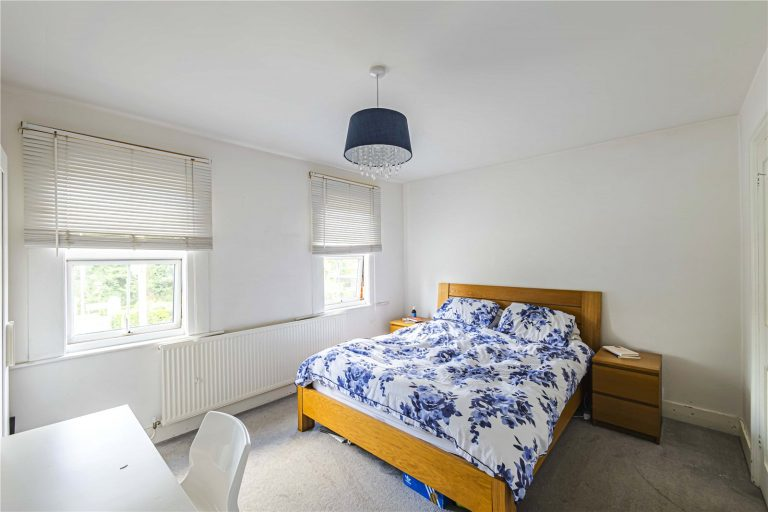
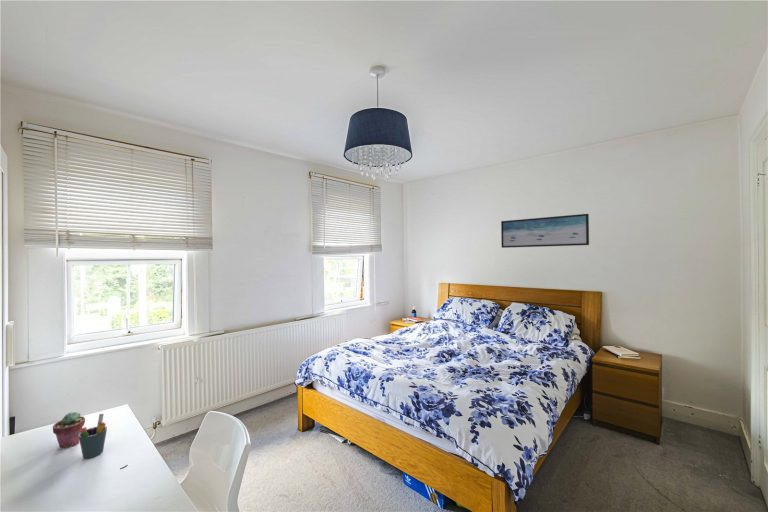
+ wall art (541, 232)
+ potted succulent (69, 428)
+ pen holder (93, 436)
